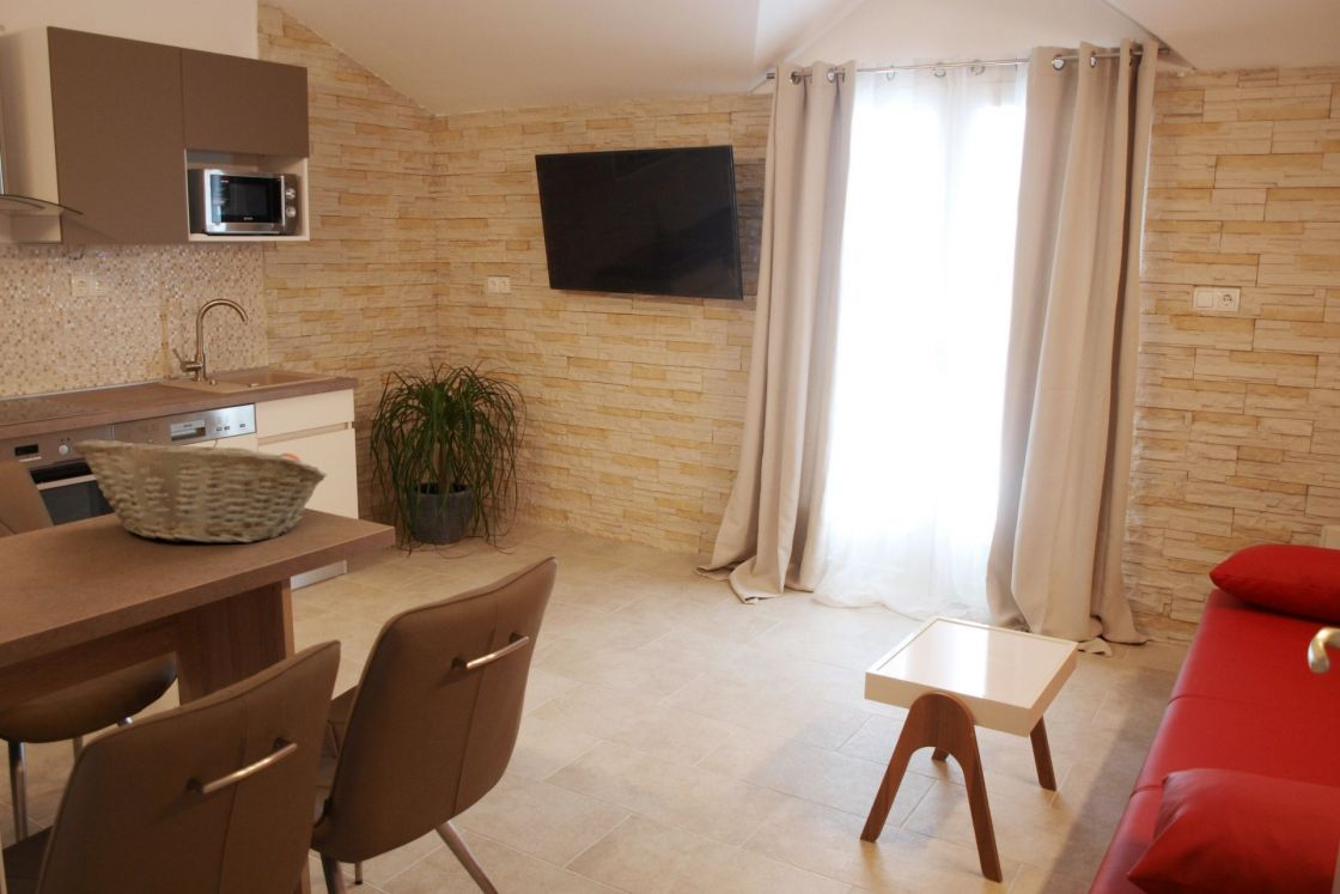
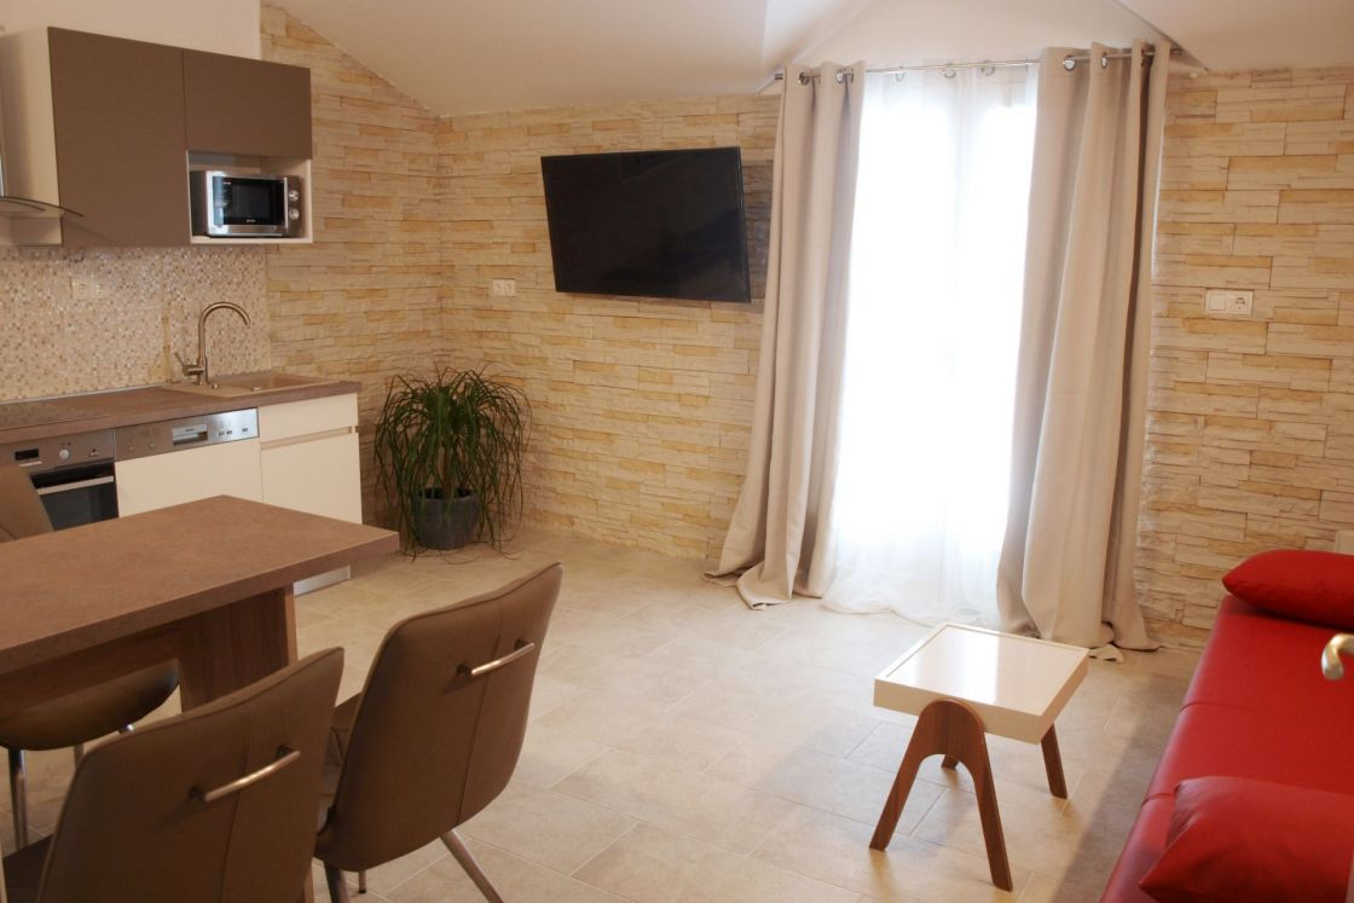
- fruit basket (203, 480)
